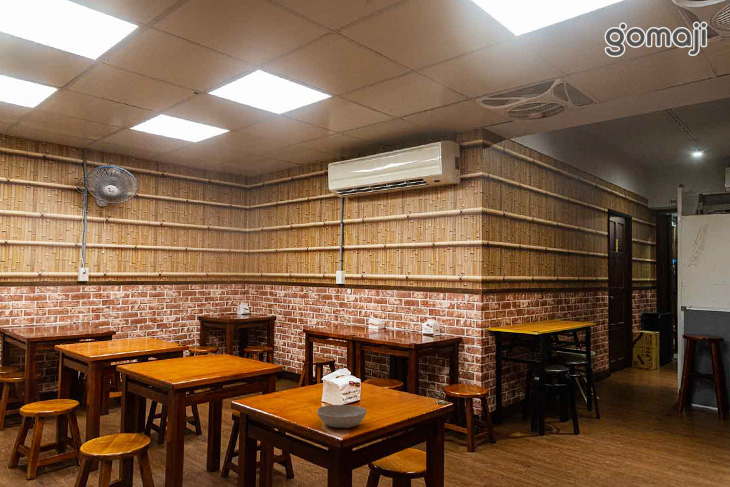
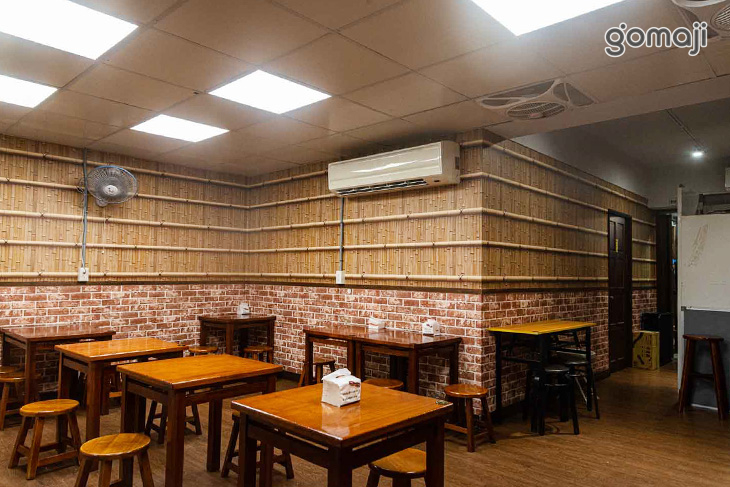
- bowl (341, 417)
